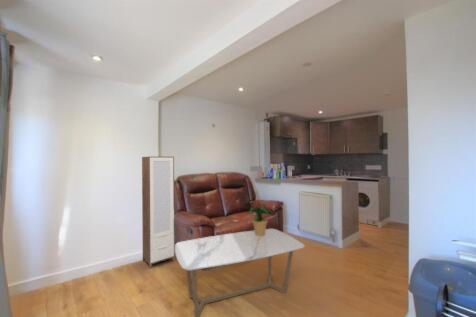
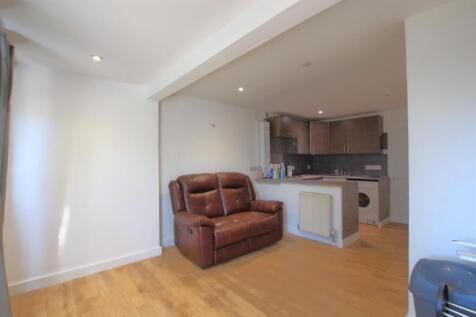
- coffee table (238, 262)
- potted plant (259, 220)
- cabinet (158, 208)
